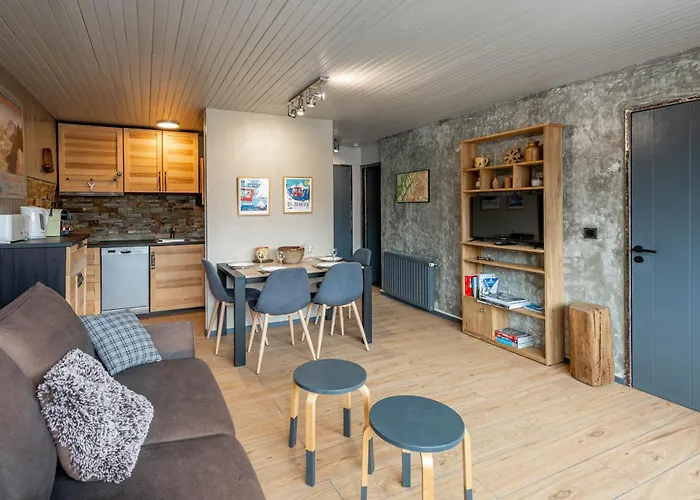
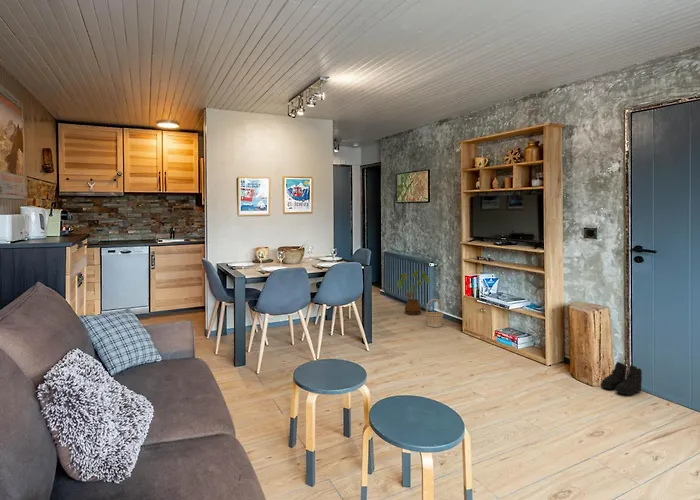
+ basket (434, 312)
+ house plant (411, 292)
+ boots (621, 376)
